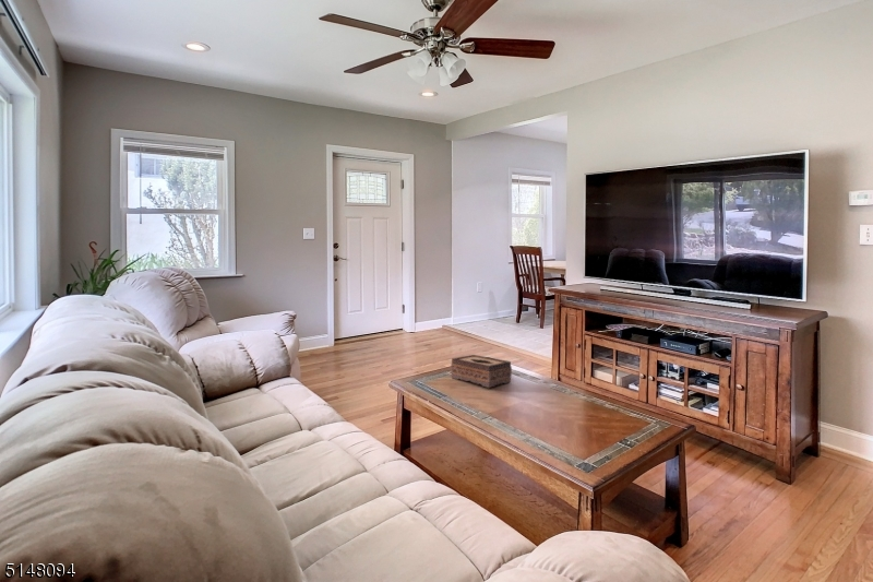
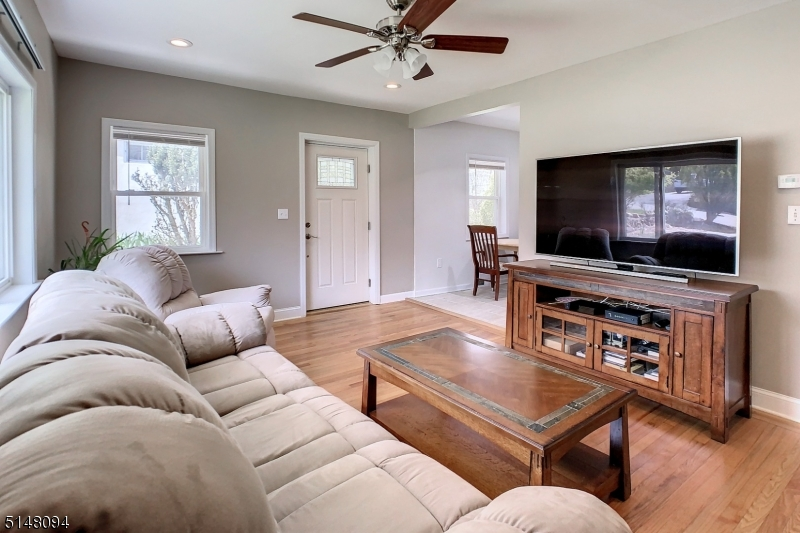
- tissue box (480, 369)
